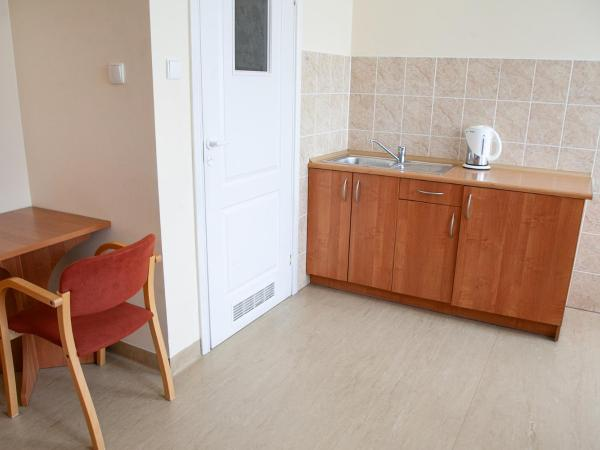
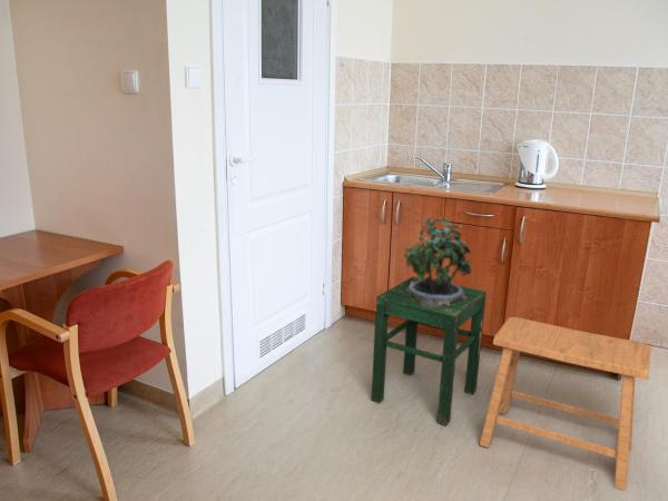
+ stool (428, 352)
+ stool (560, 403)
+ potted plant (436, 254)
